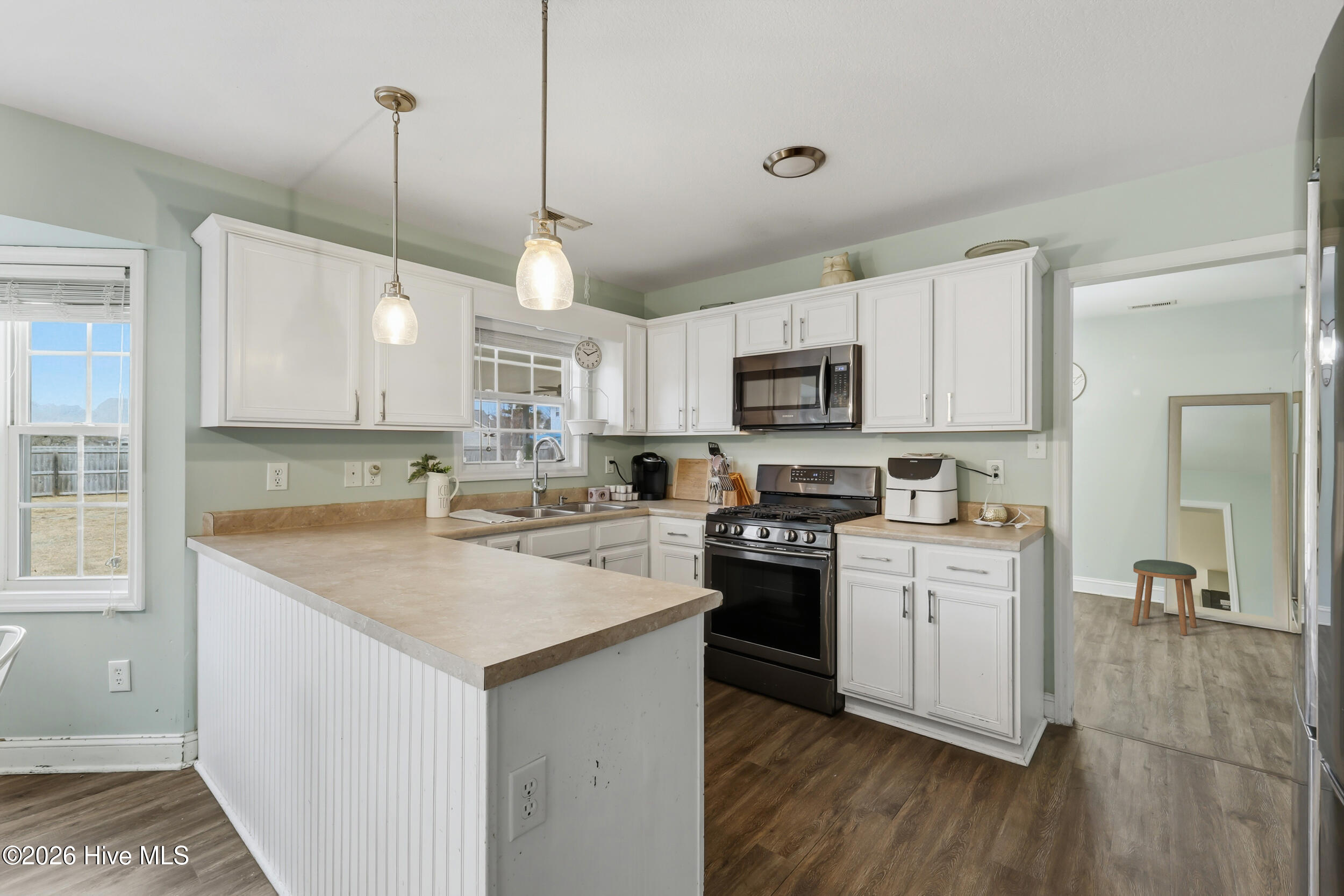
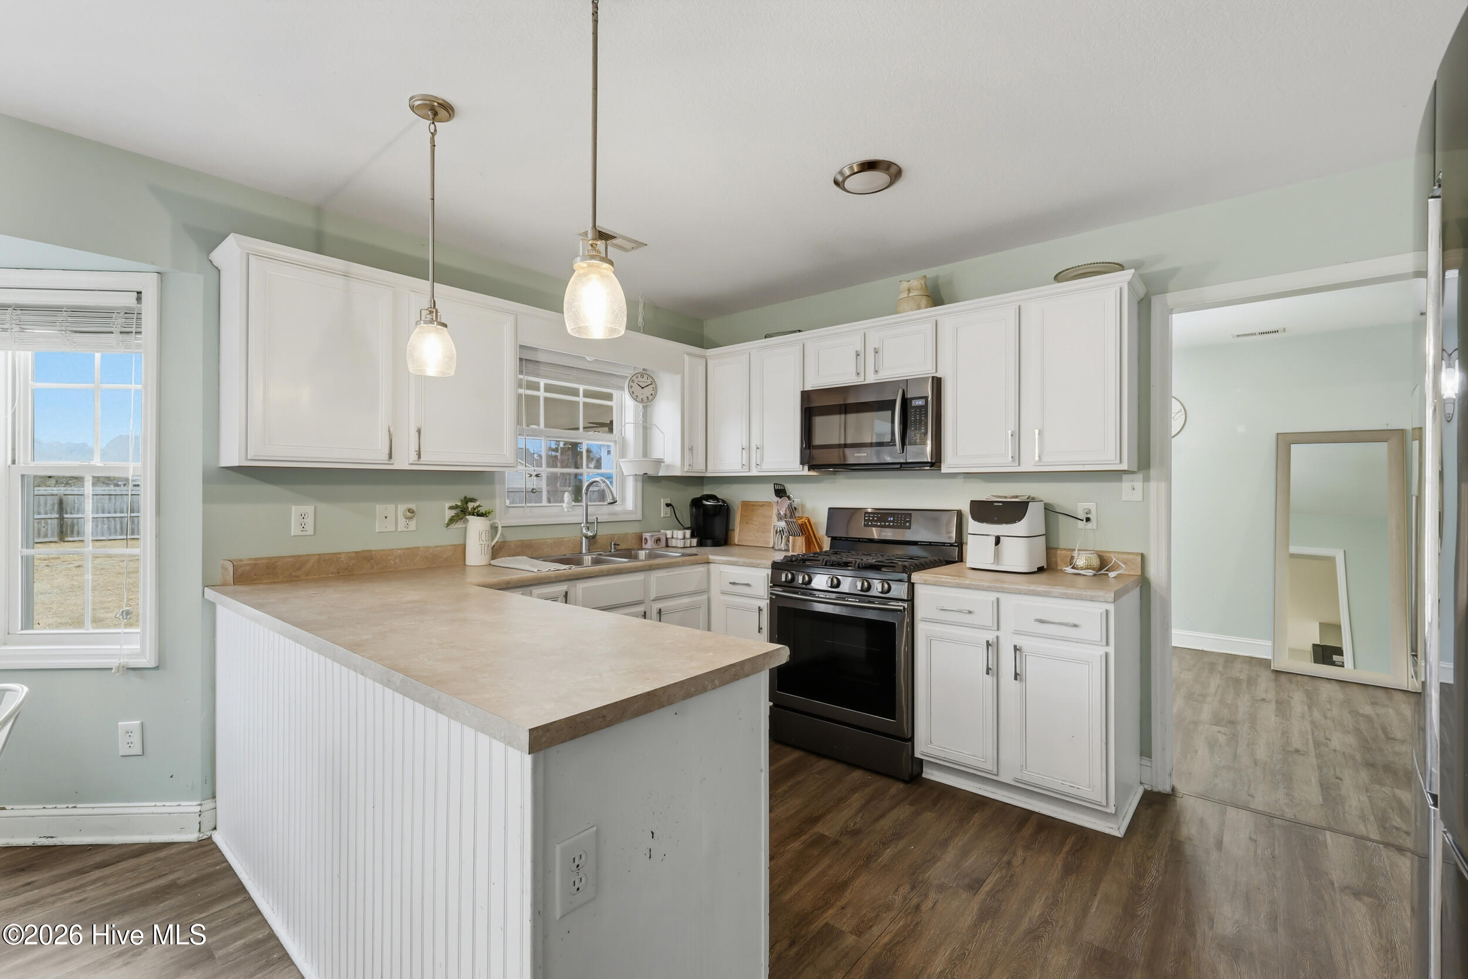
- stool (1176, 592)
